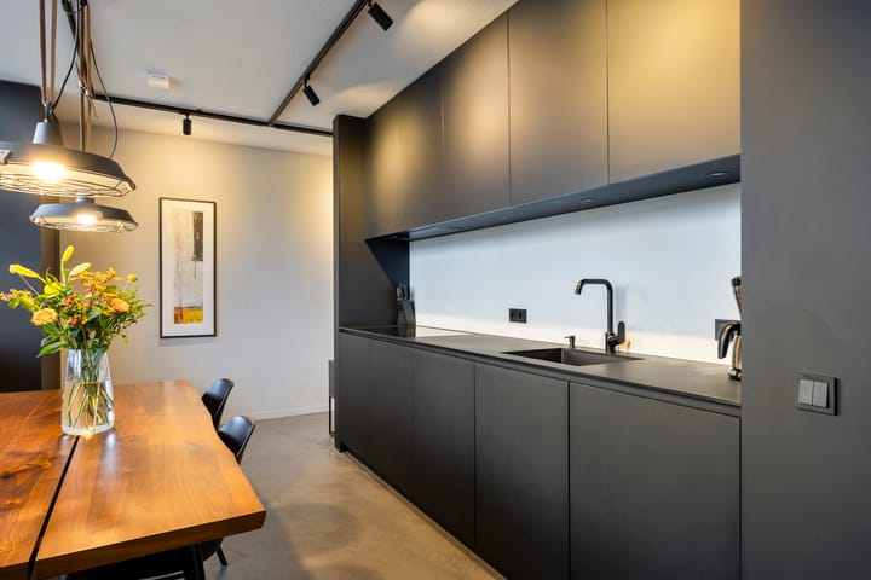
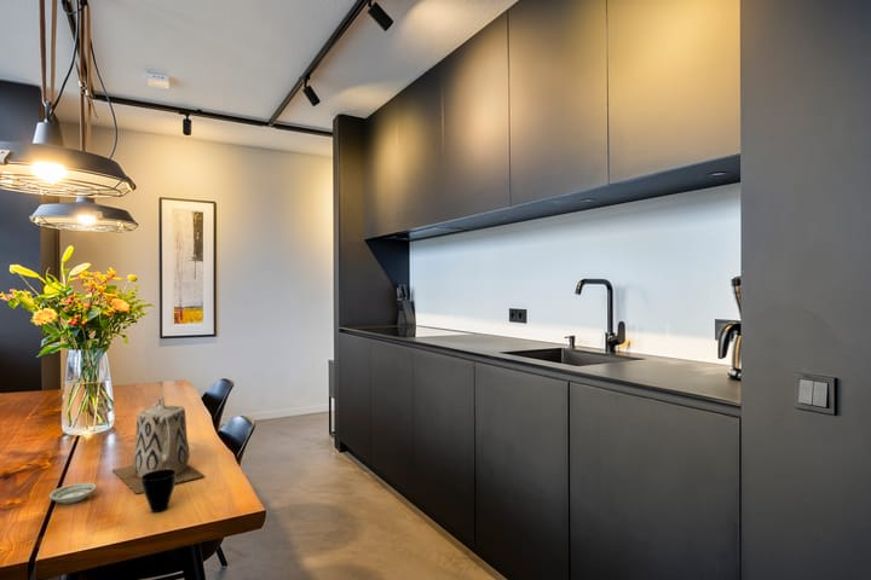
+ cup (158, 489)
+ saucer (73, 494)
+ teapot (157, 435)
